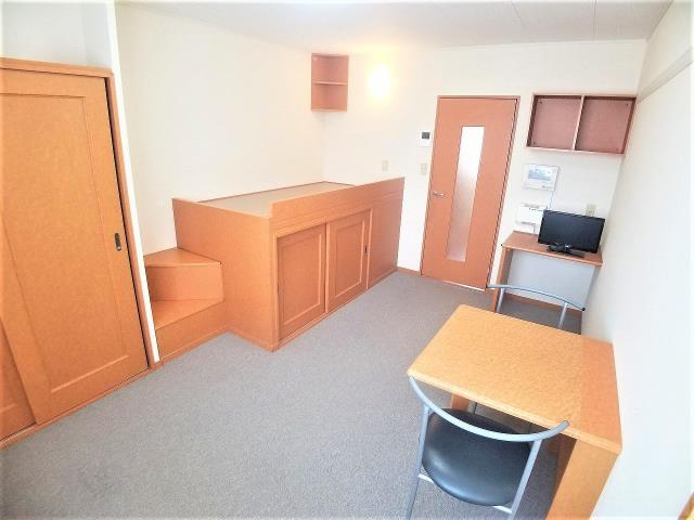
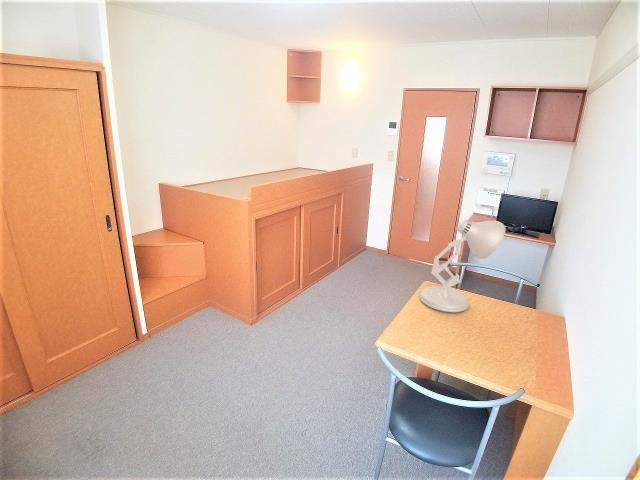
+ desk lamp (454, 257)
